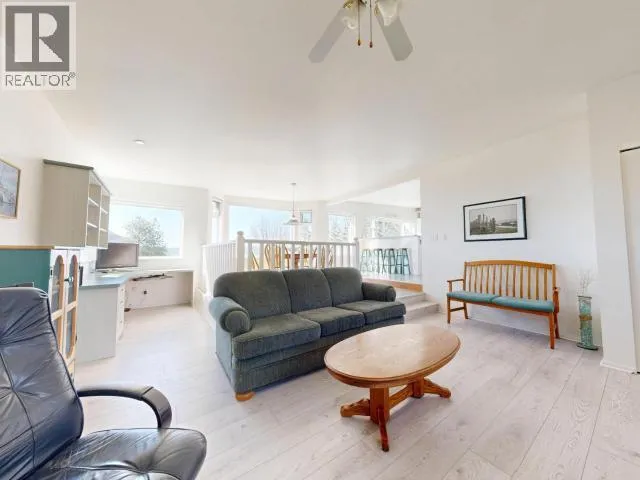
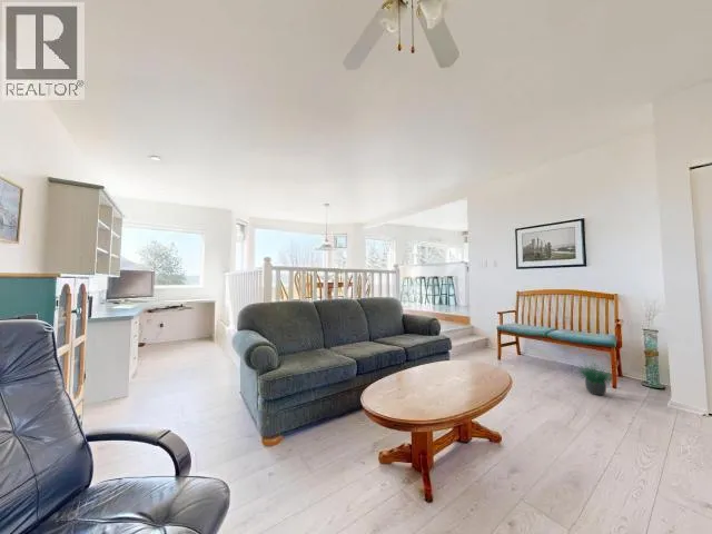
+ potted plant (594, 374)
